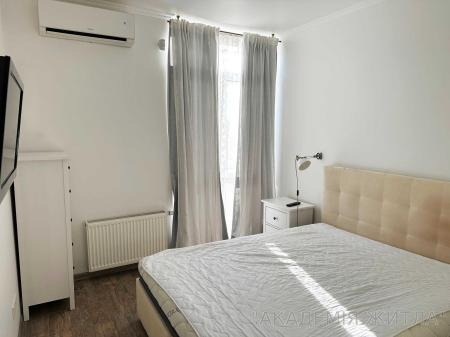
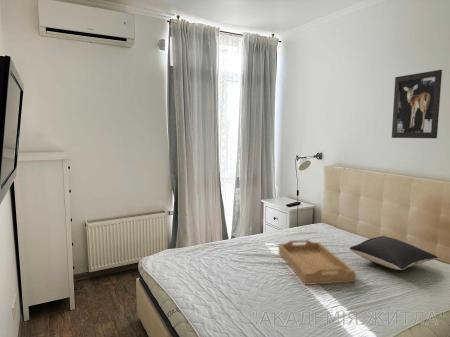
+ serving tray (312, 259)
+ pillow (392, 252)
+ wall art (415, 106)
